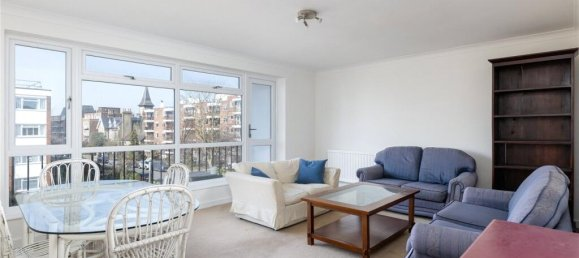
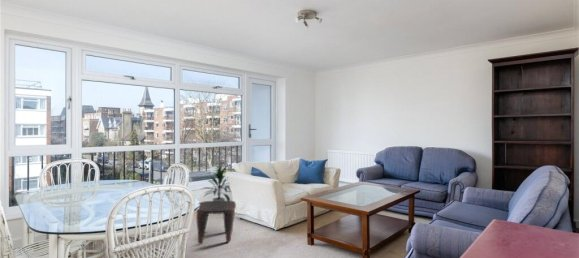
+ indoor plant (219, 188)
+ stool (216, 213)
